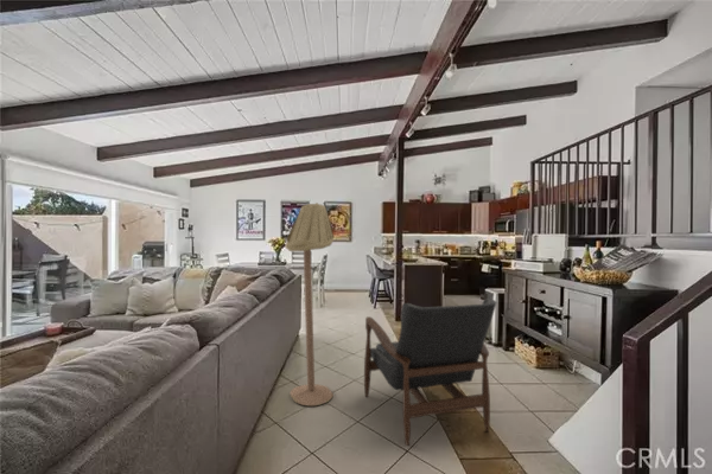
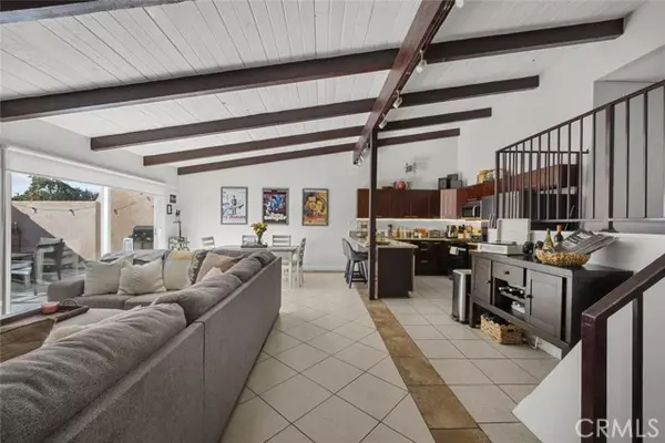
- floor lamp (309, 301)
- armchair (426, 352)
